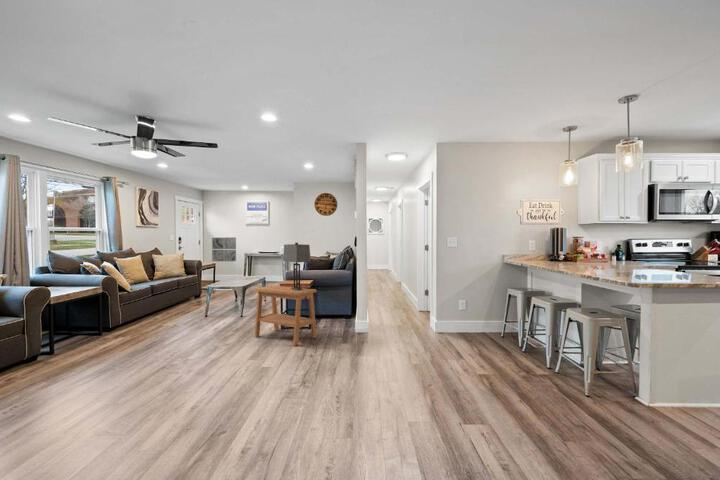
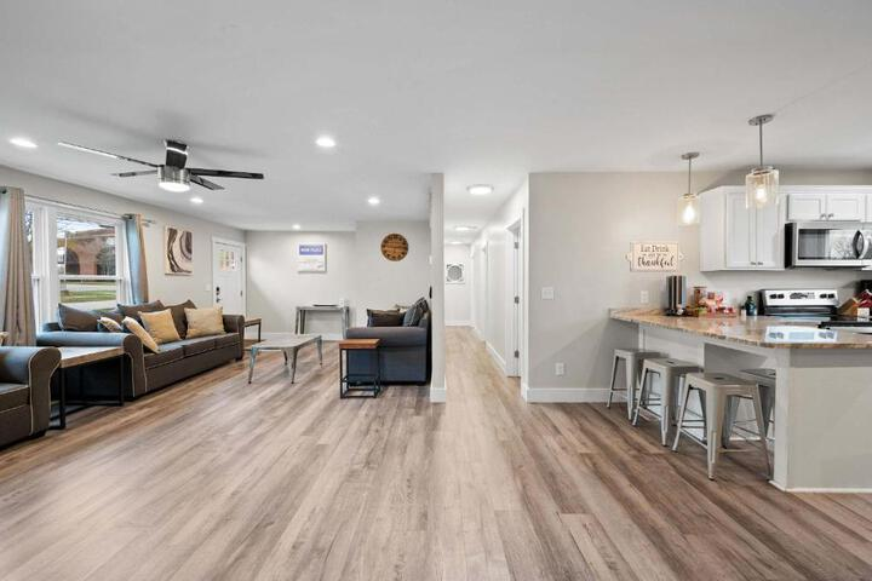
- wall art (224, 248)
- side table (283, 314)
- table lamp (296, 265)
